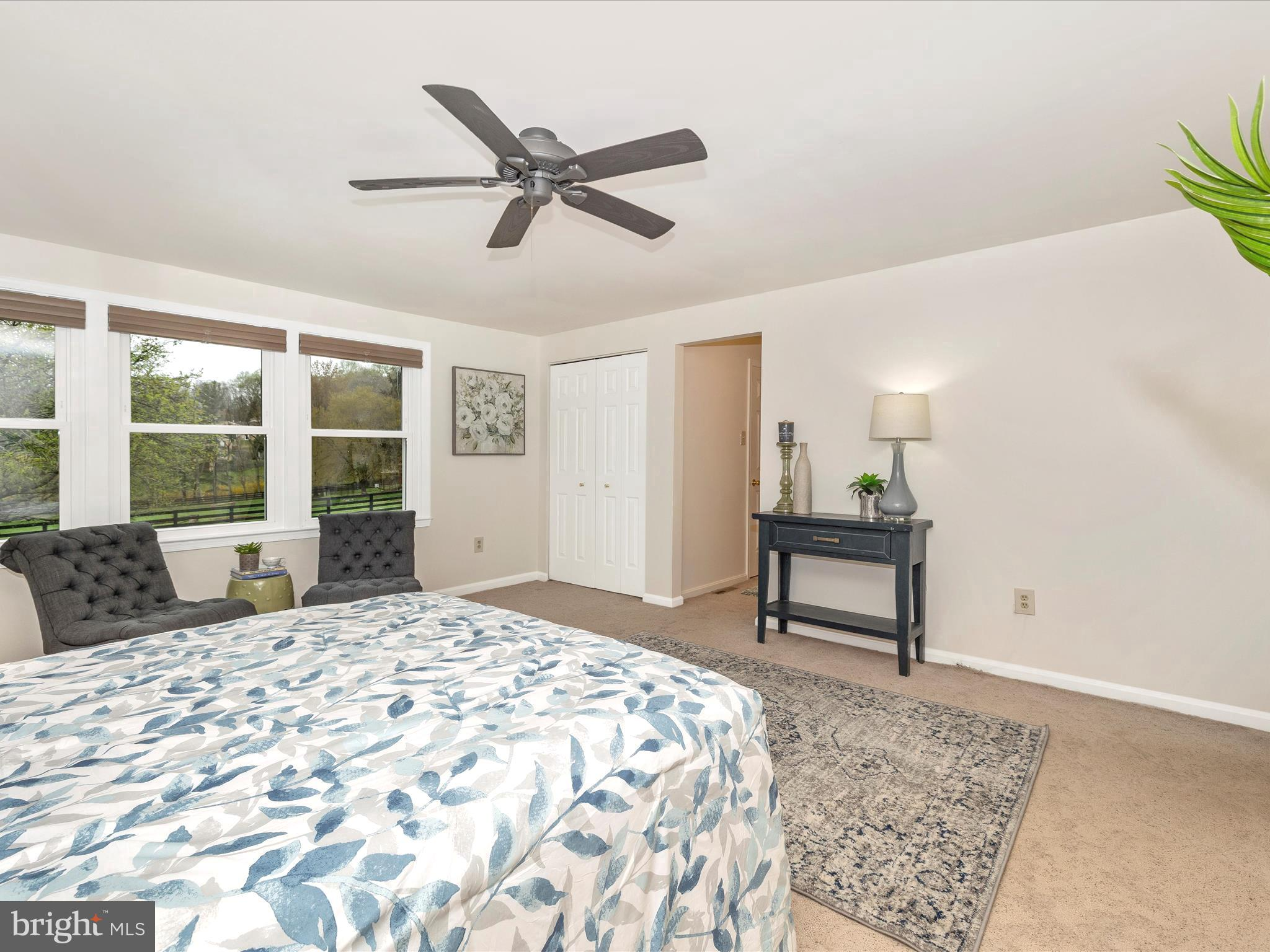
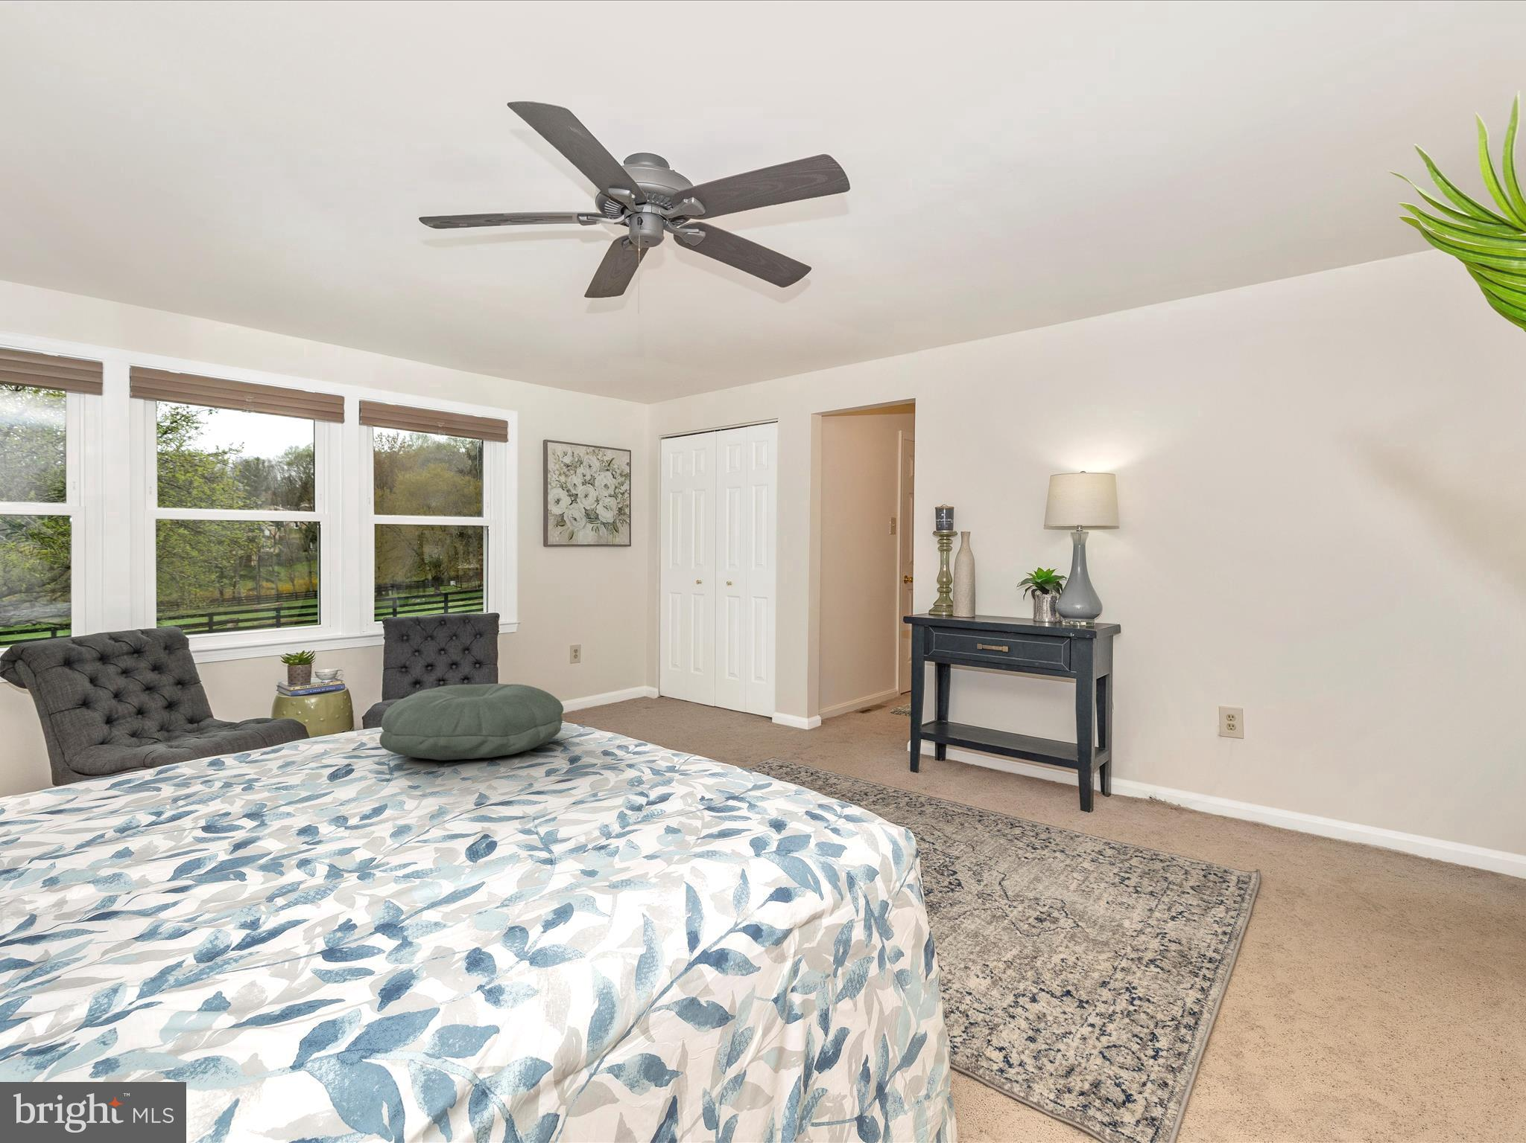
+ pillow (473, 718)
